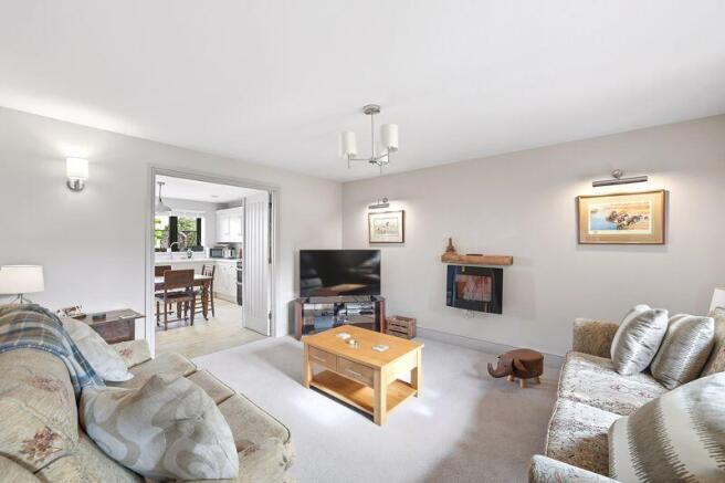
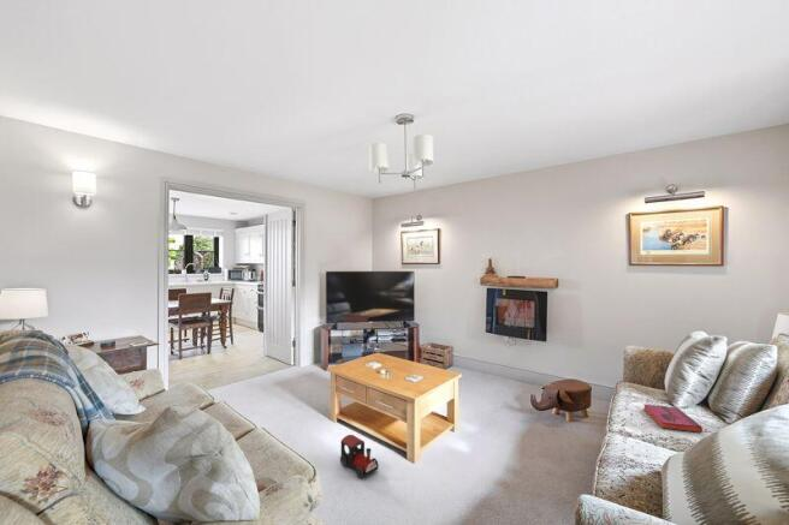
+ hardback book (670, 417)
+ toy train (358, 454)
